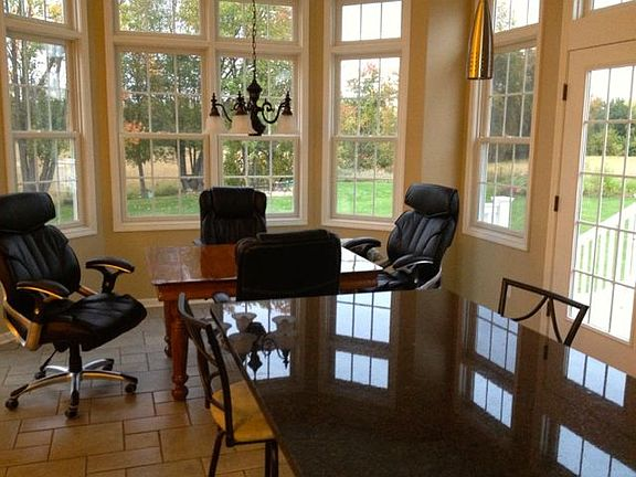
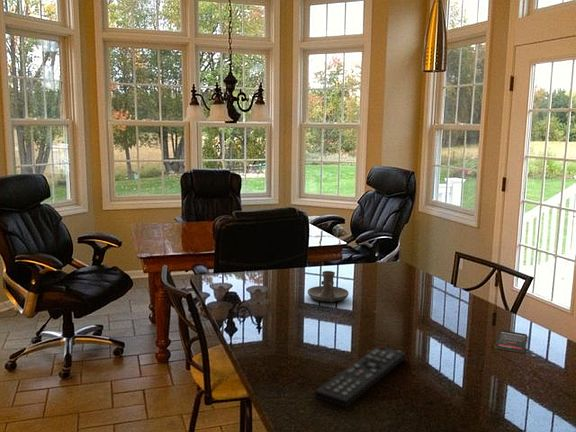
+ remote control (364, 372)
+ candle holder (328, 287)
+ smartphone (511, 341)
